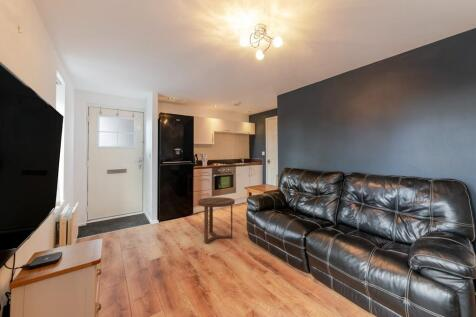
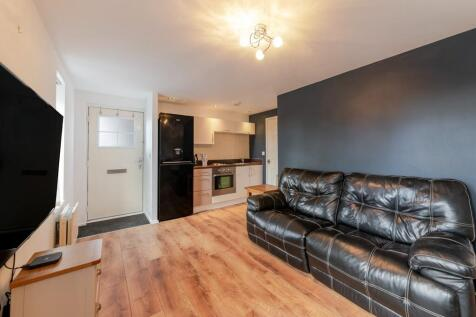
- side table (212, 218)
